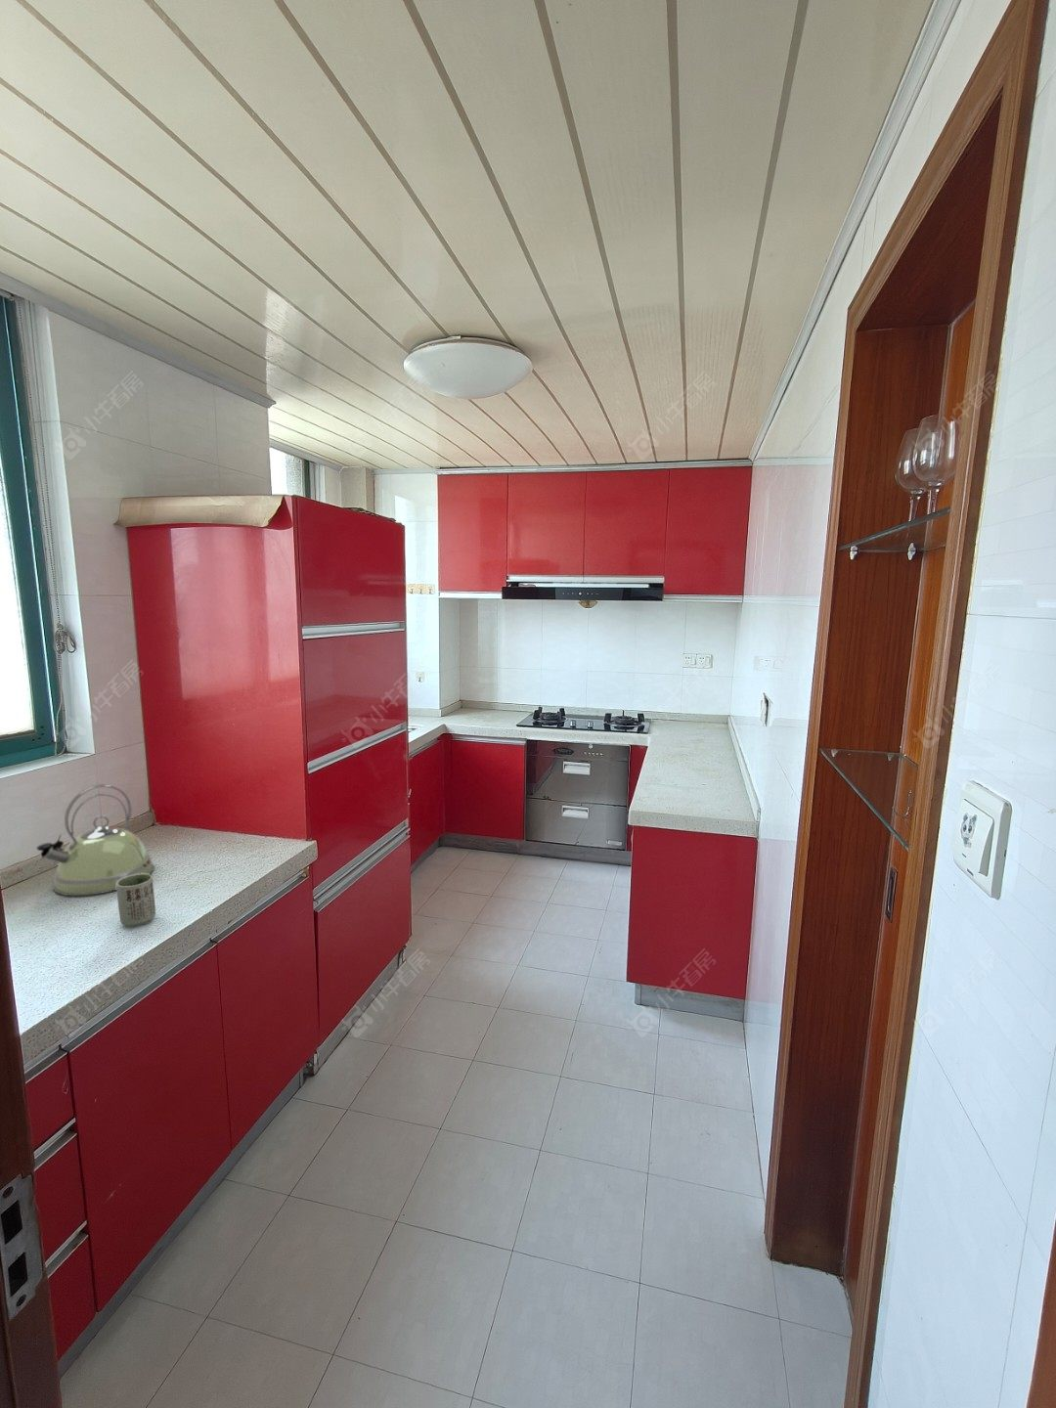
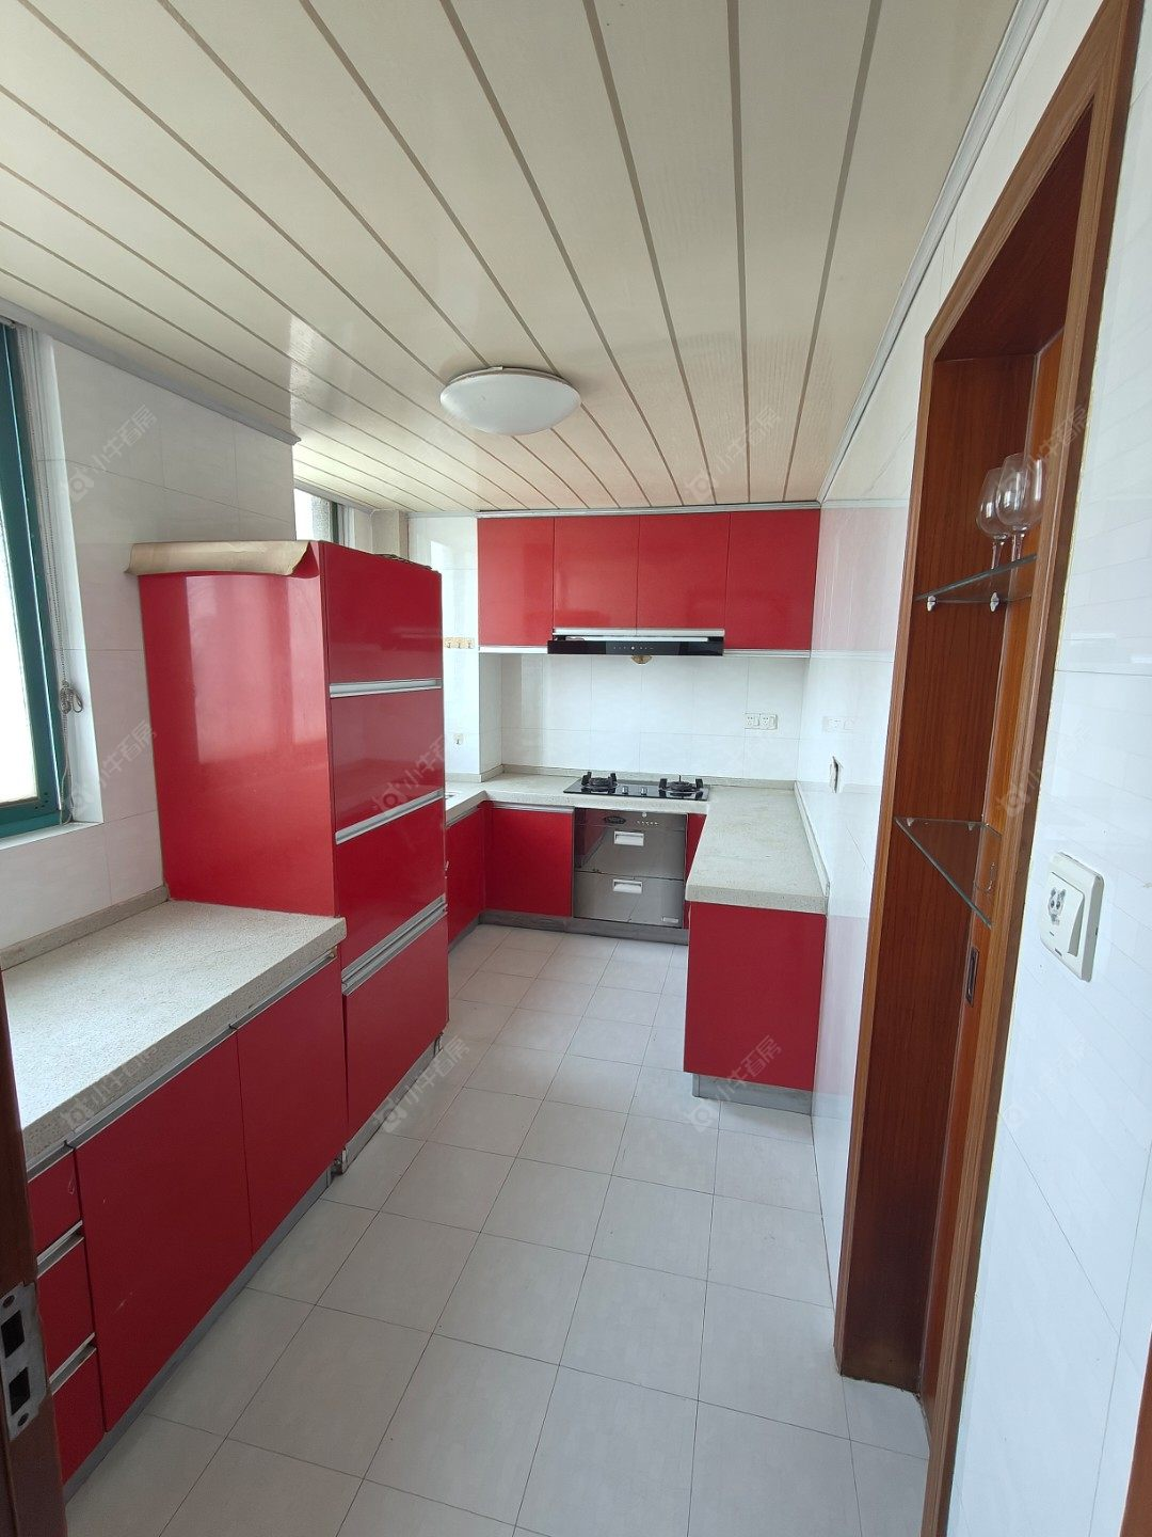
- kettle (94, 833)
- cup (136, 899)
